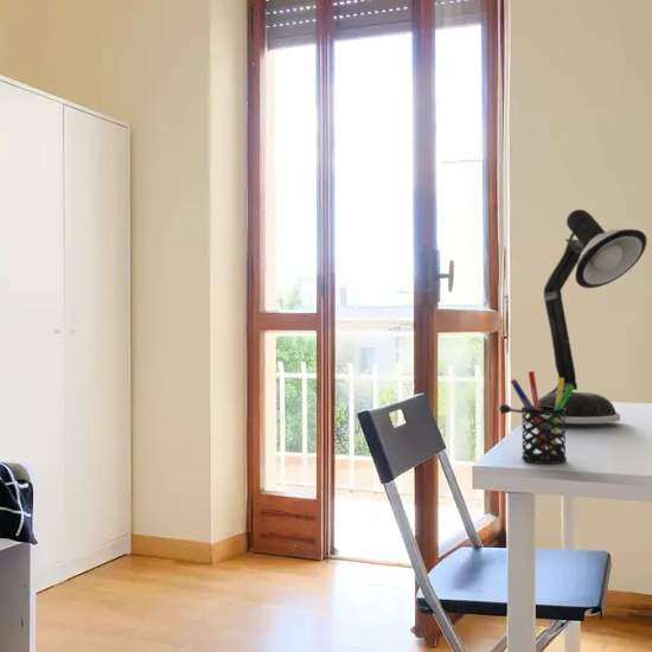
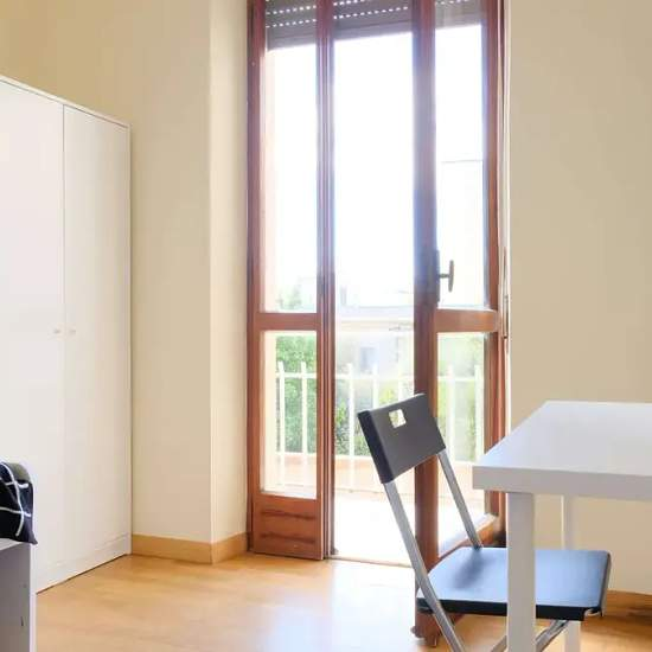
- pen holder (545, 413)
- desk lamp (564, 317)
